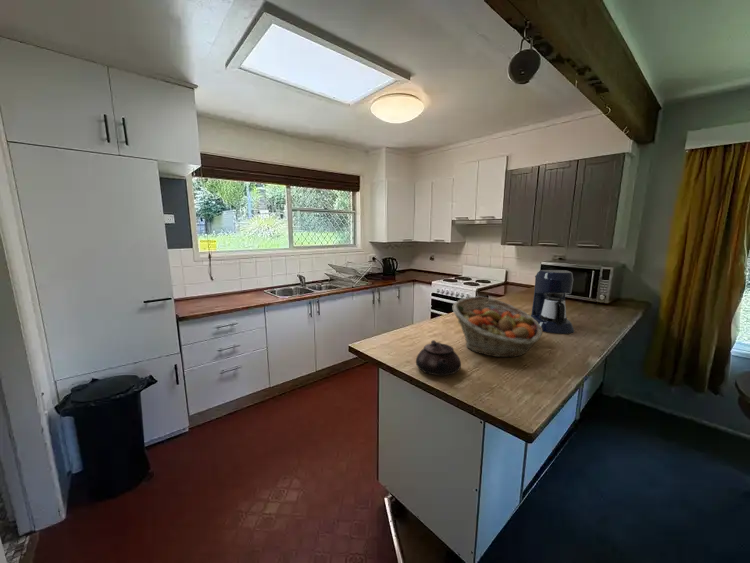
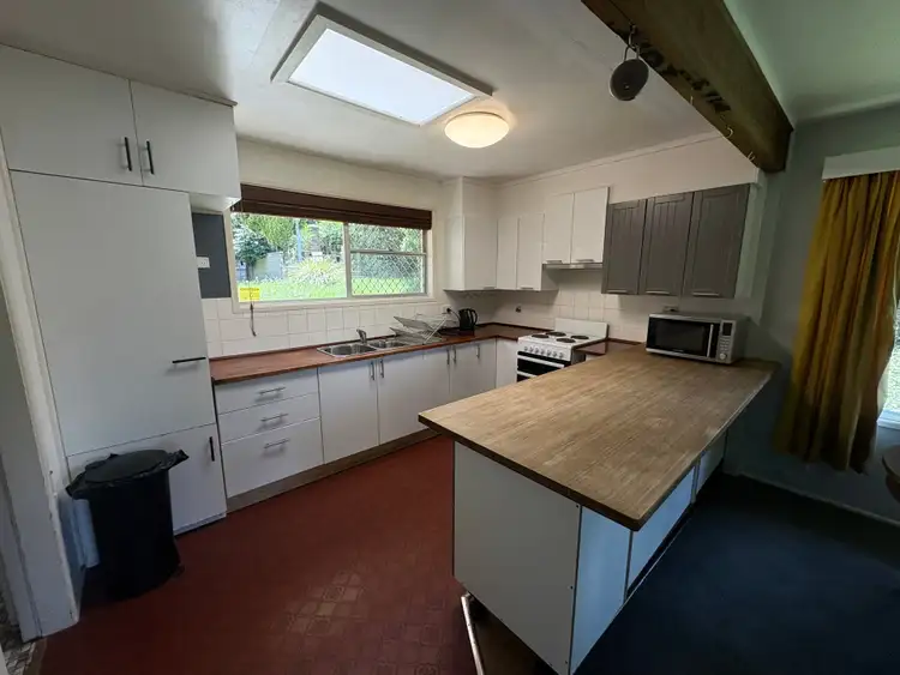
- fruit basket (495, 324)
- teapot (438, 355)
- coffee maker (554, 299)
